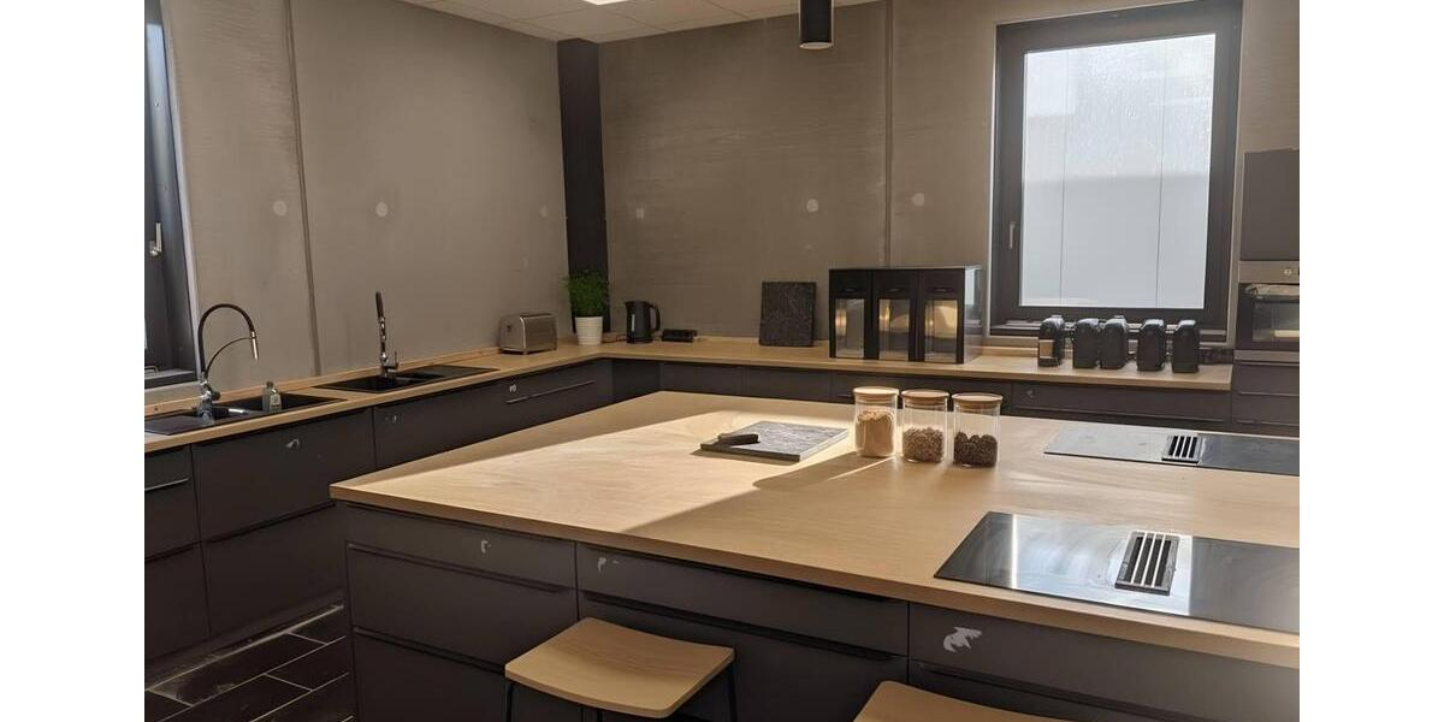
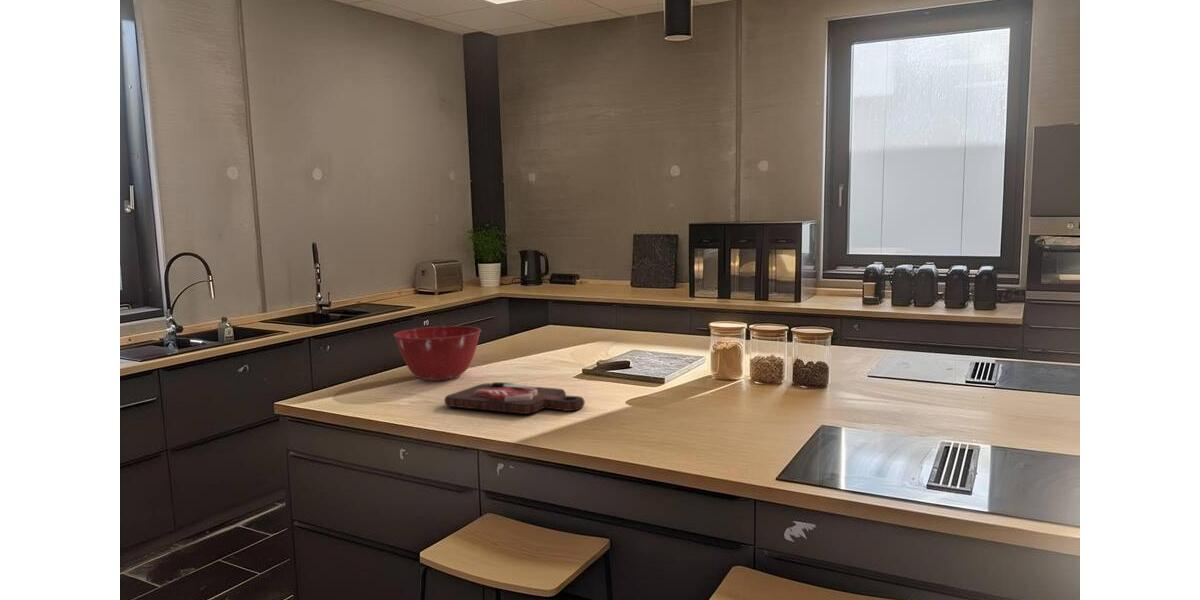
+ mixing bowl (438, 354)
+ cutting board (520, 393)
